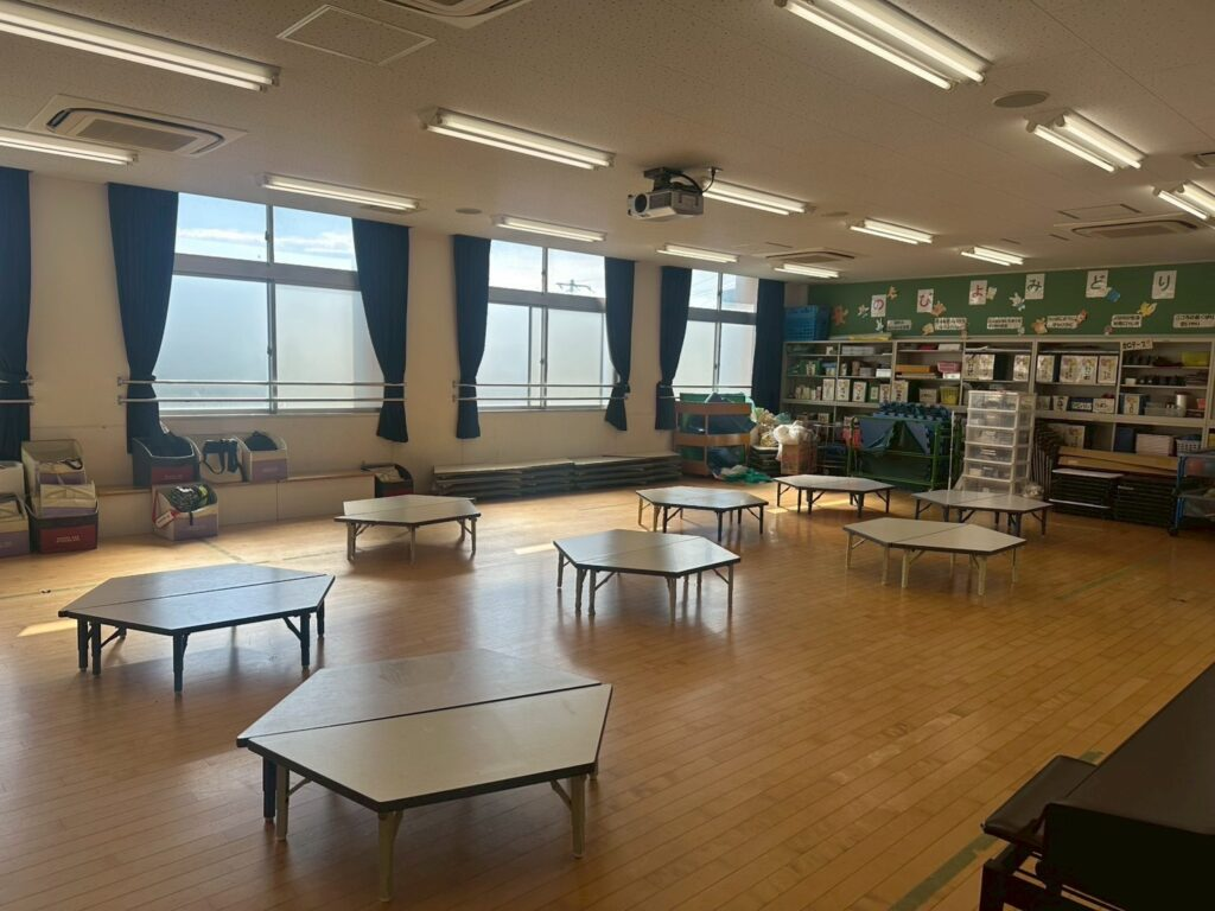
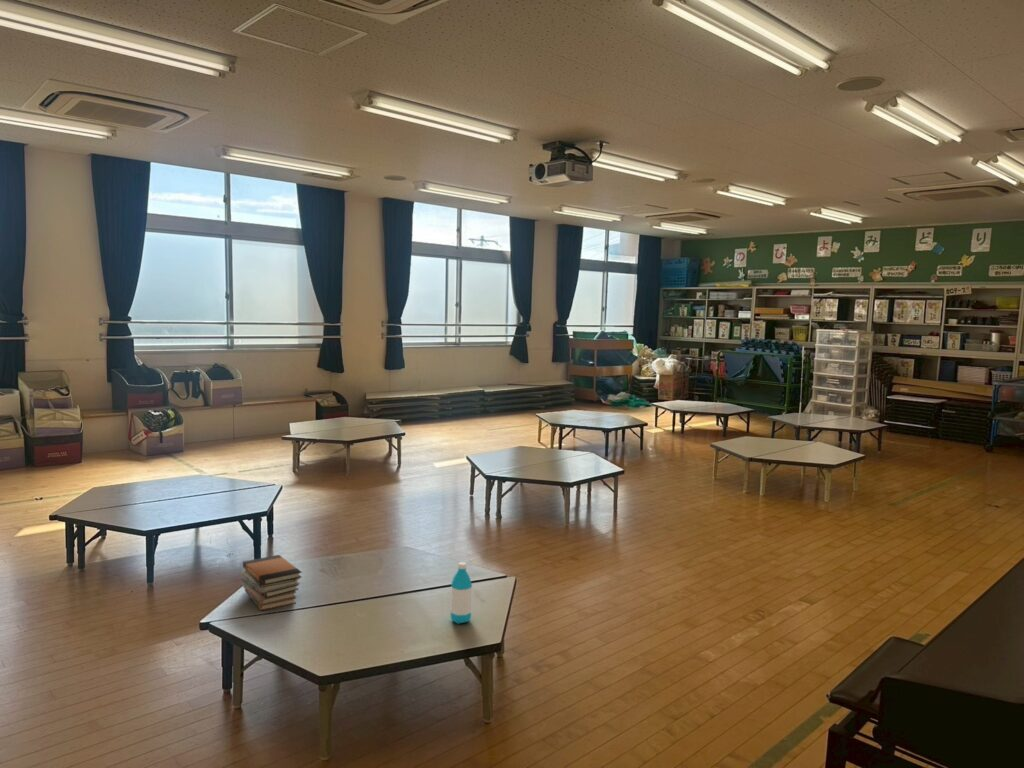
+ book stack (270, 581)
+ water bottle (461, 592)
